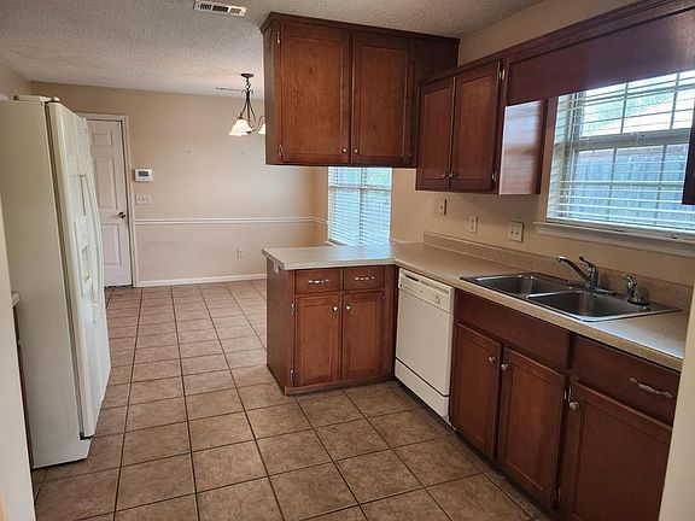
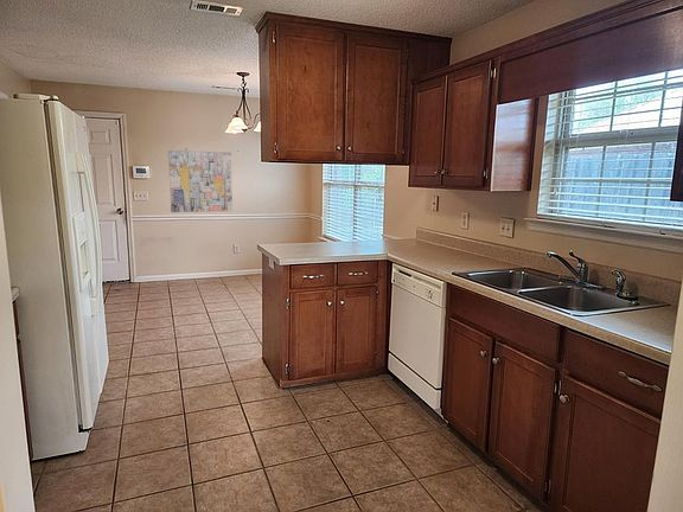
+ wall art (200, 181)
